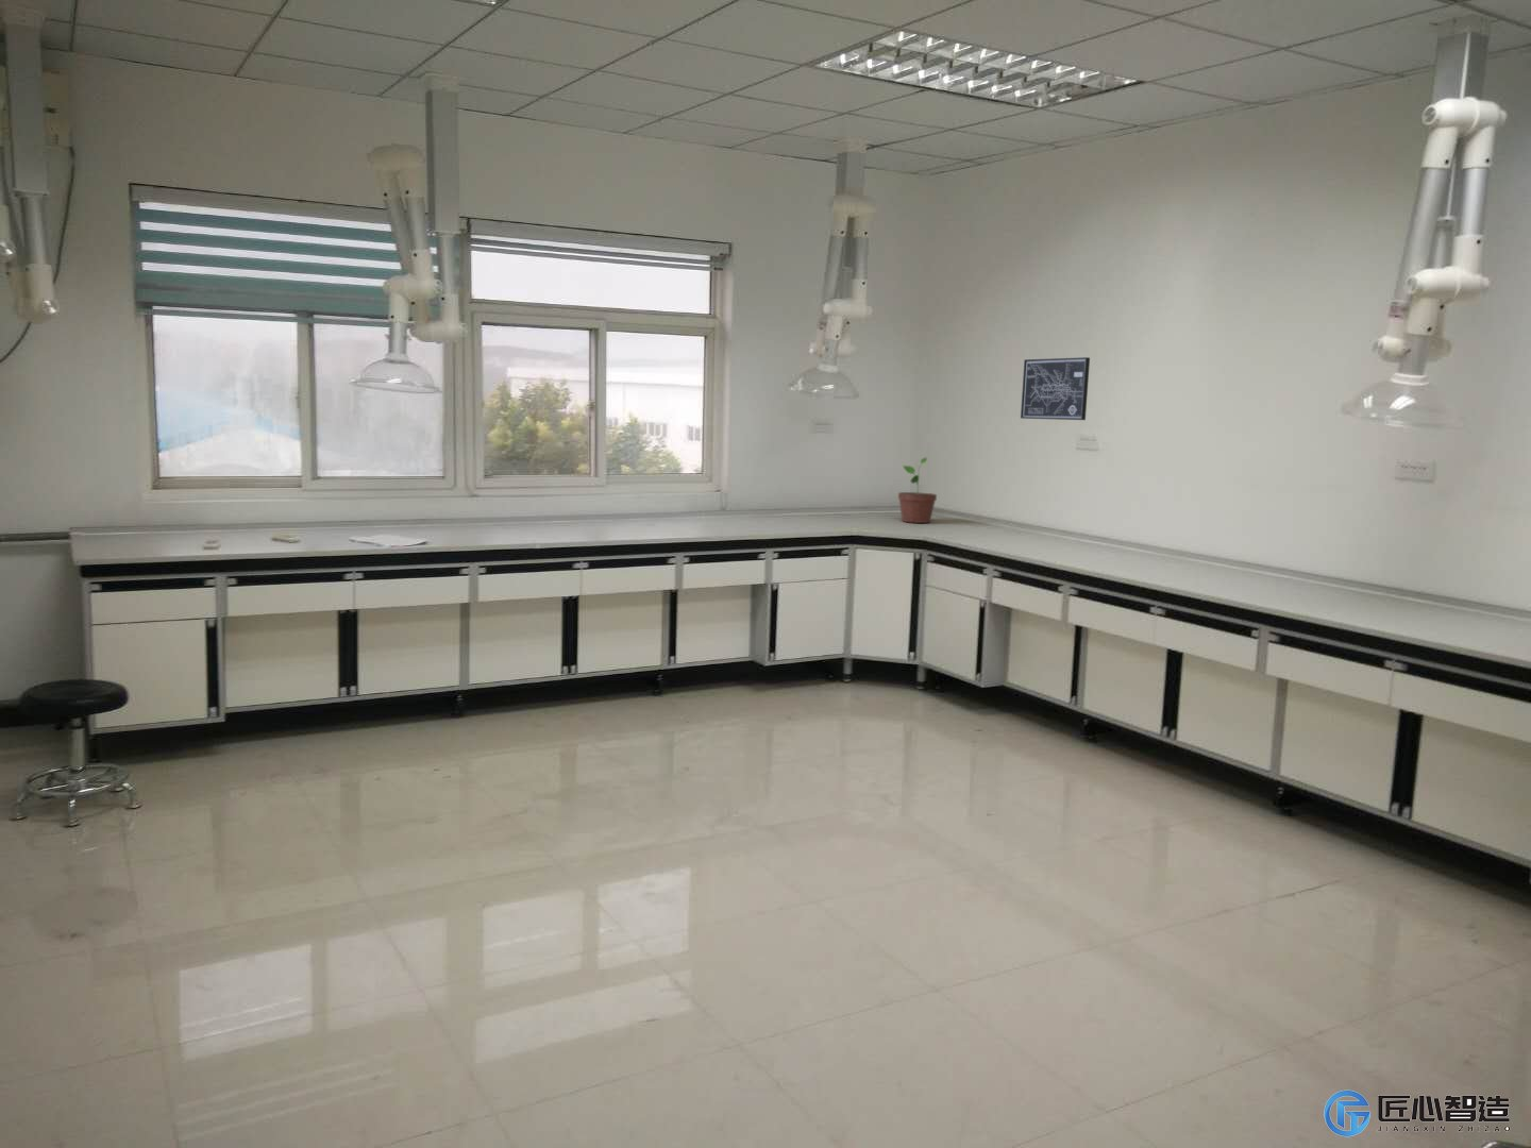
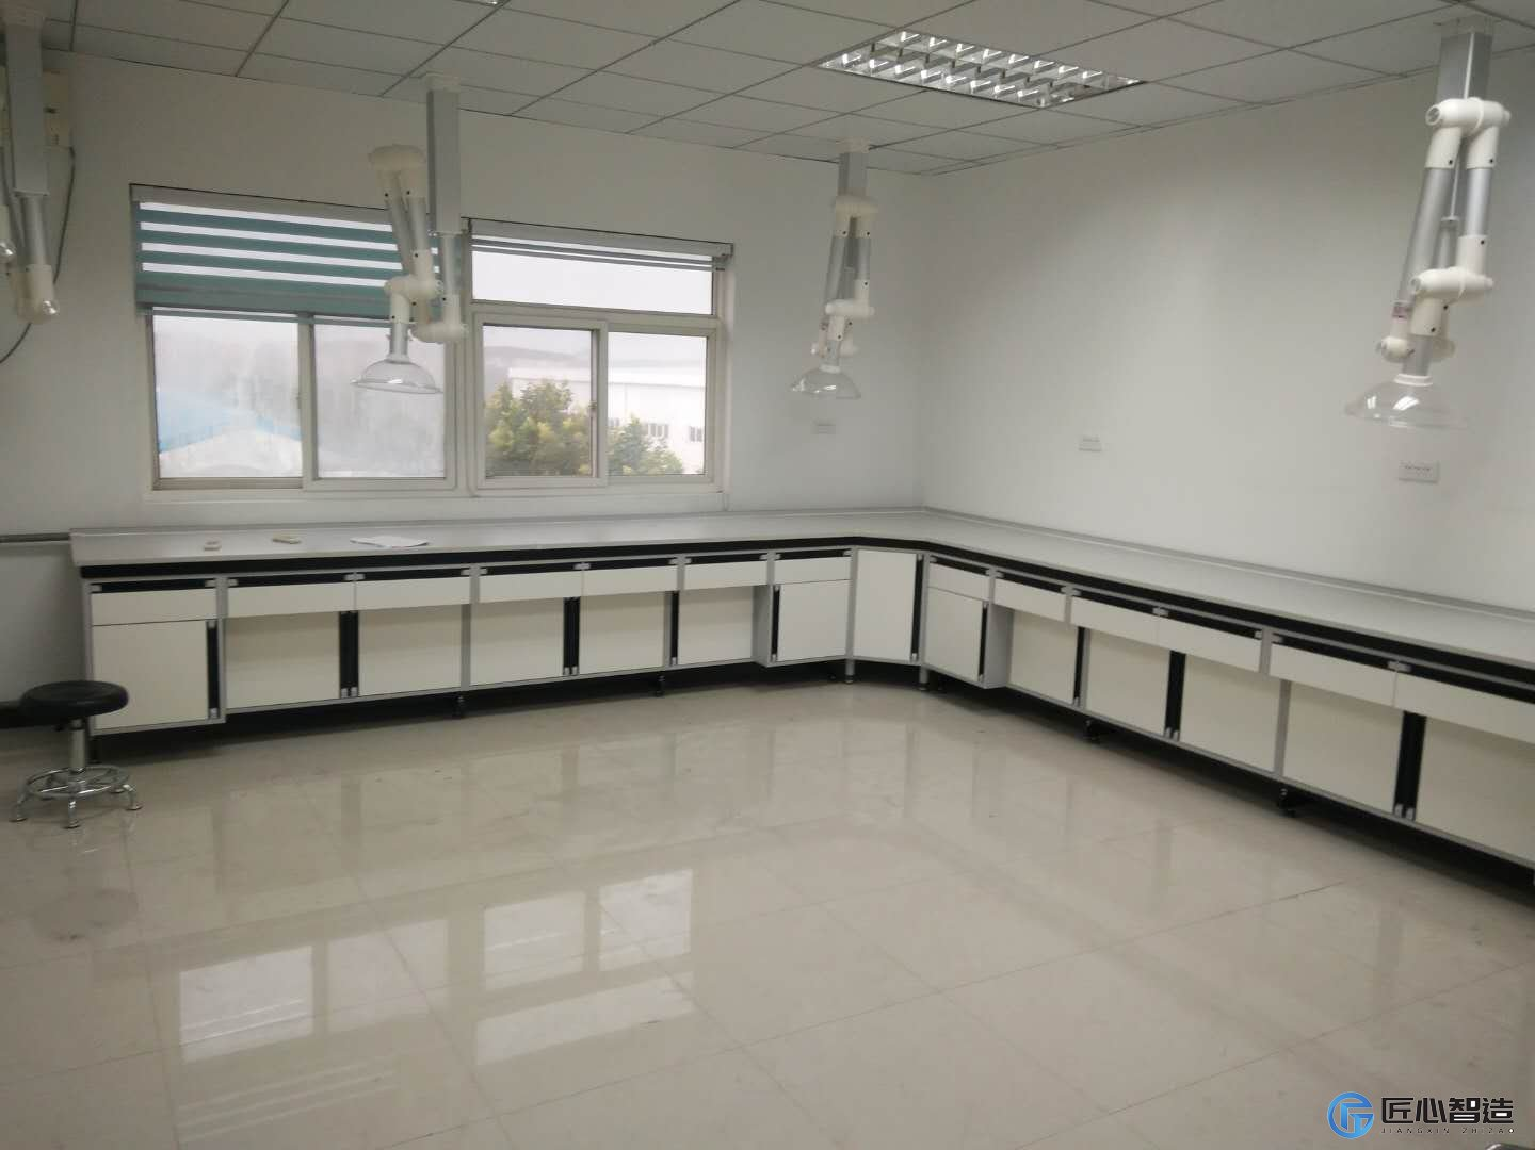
- wall art (1054, 390)
- potted plant (917, 488)
